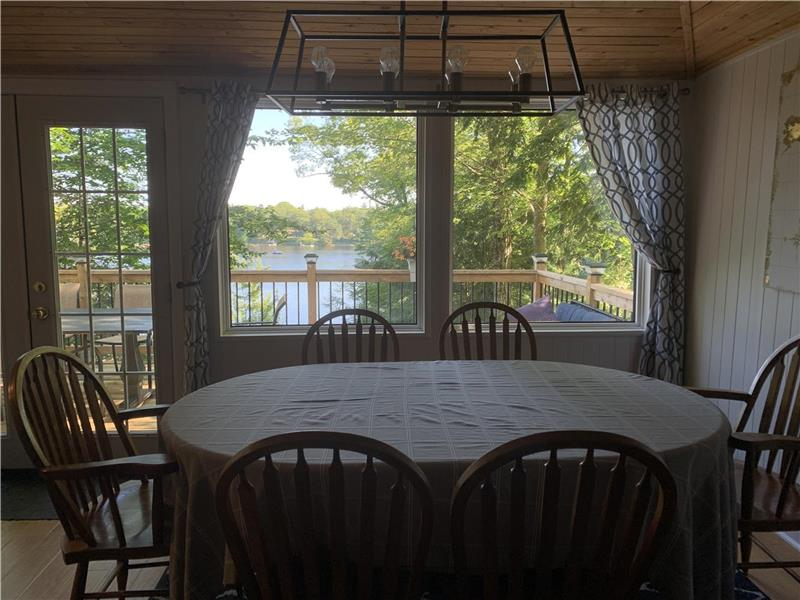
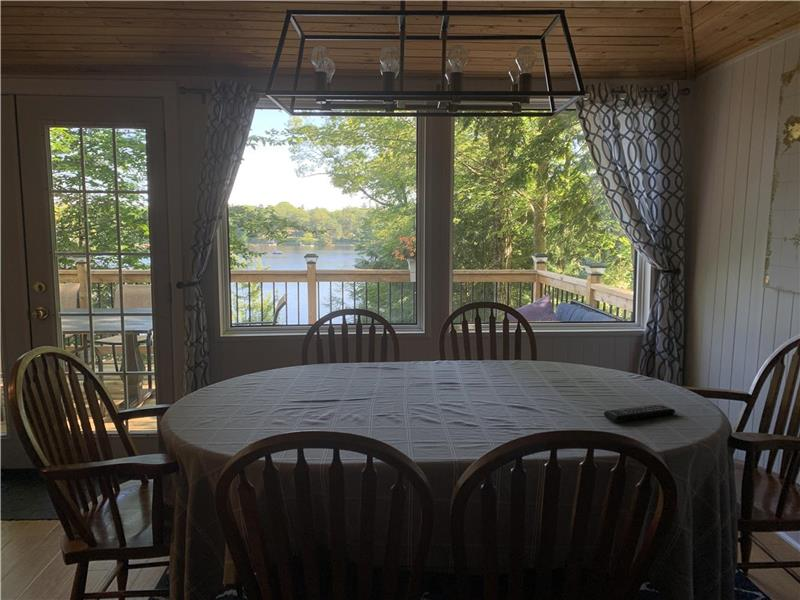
+ remote control (639, 413)
